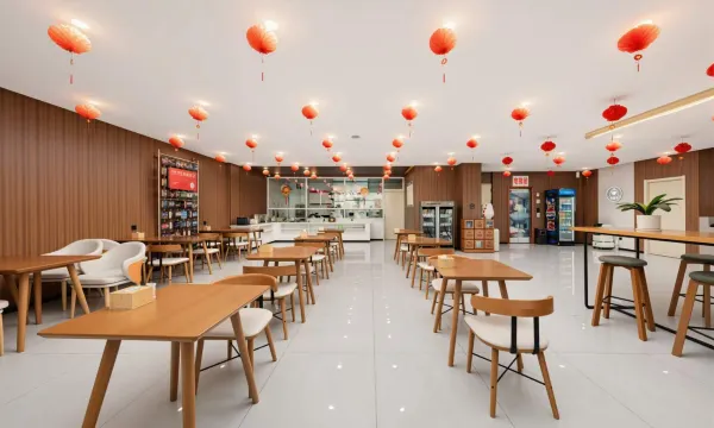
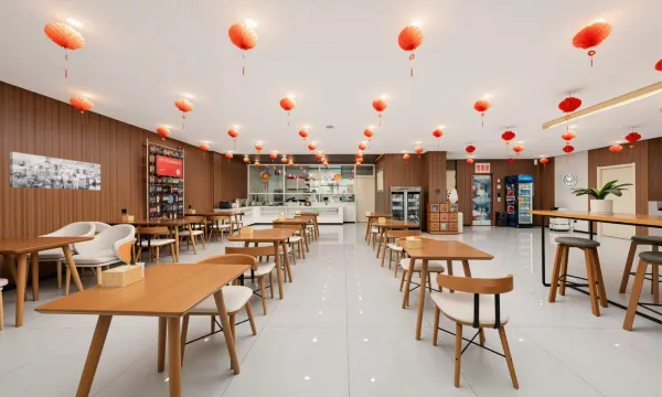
+ wall art (62, 173)
